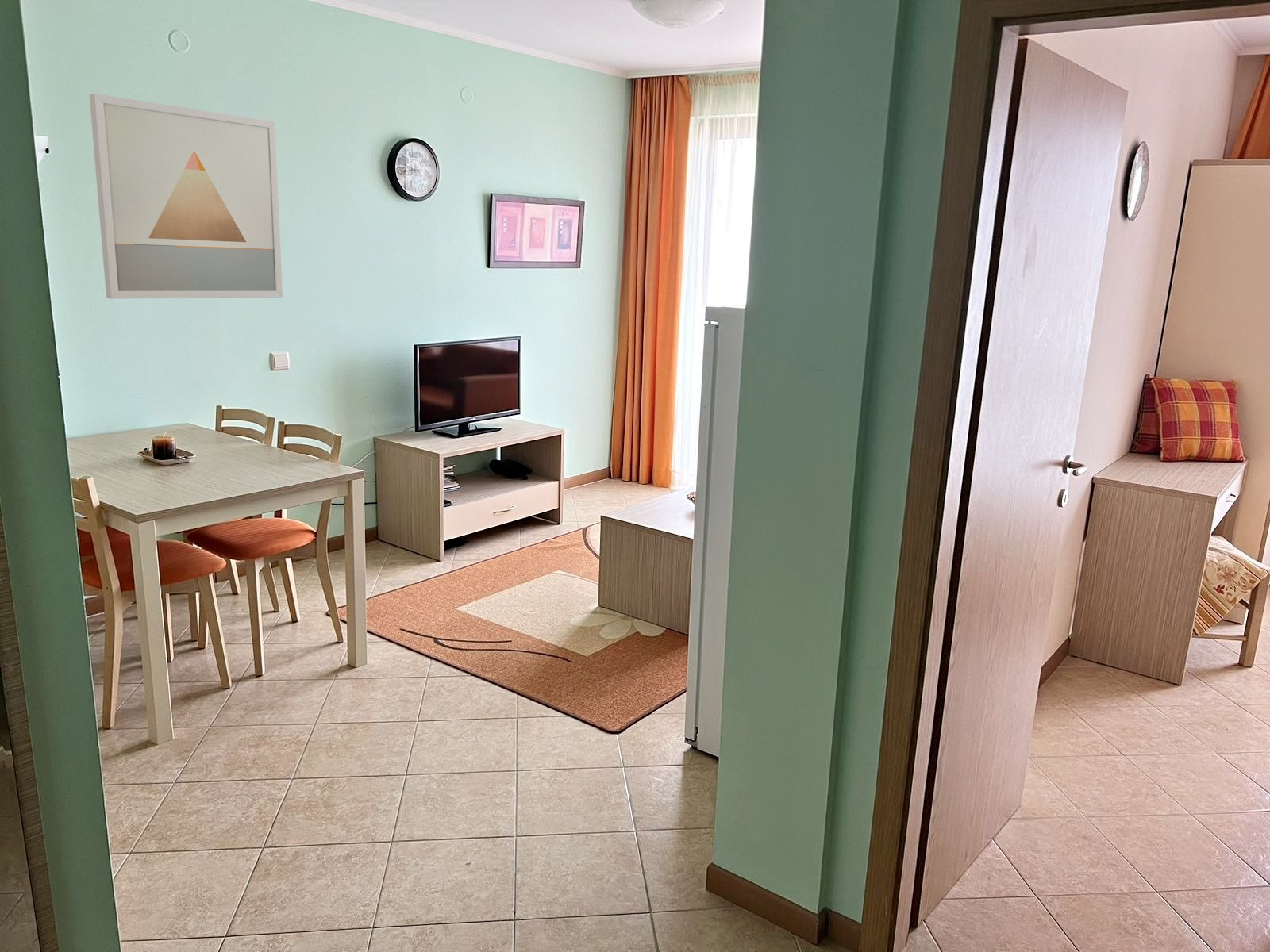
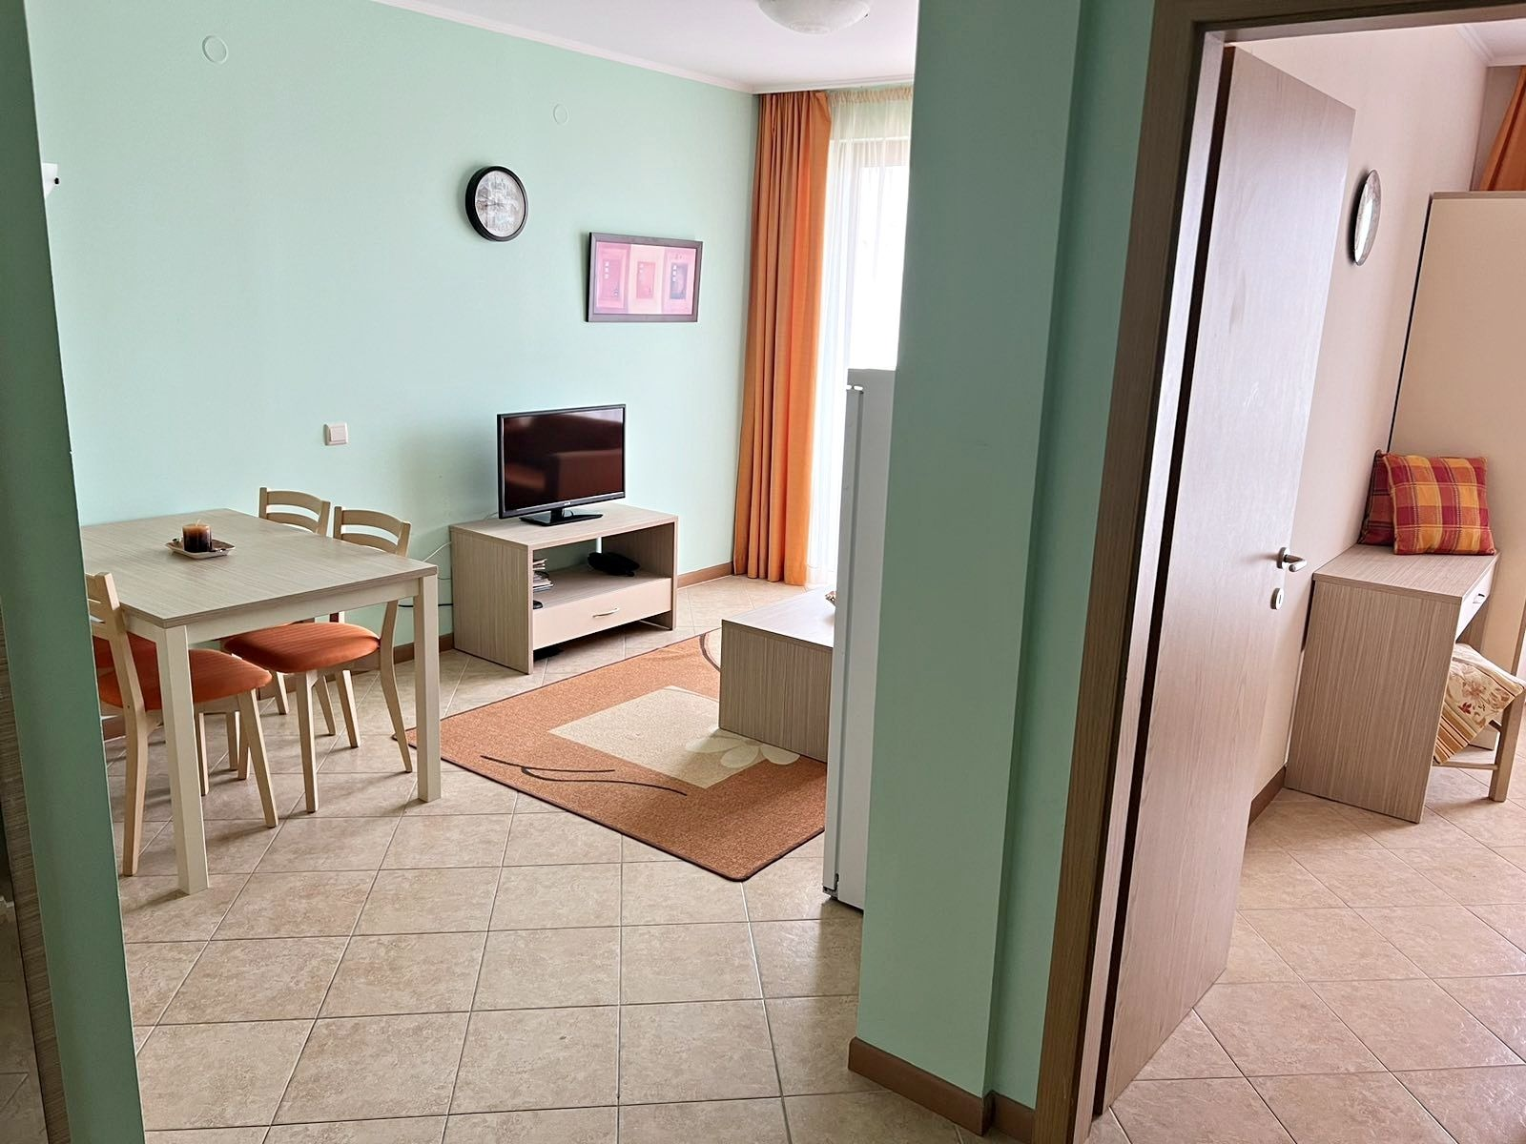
- wall art (194, 205)
